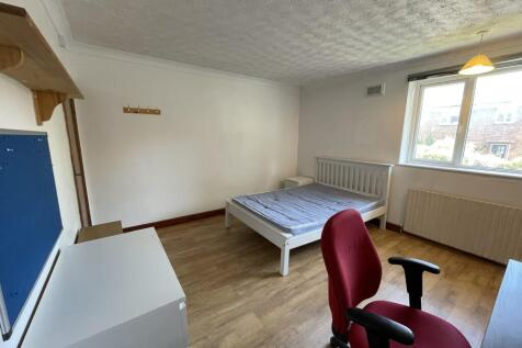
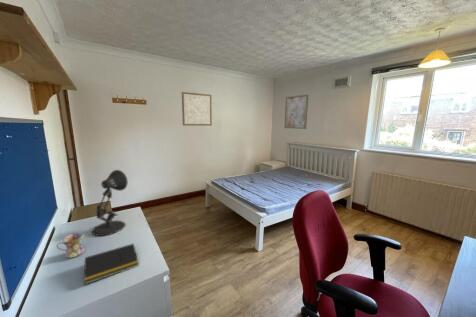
+ wall art (295, 112)
+ mug (71, 246)
+ desk lamp (107, 201)
+ notepad (111, 261)
+ wall art (196, 110)
